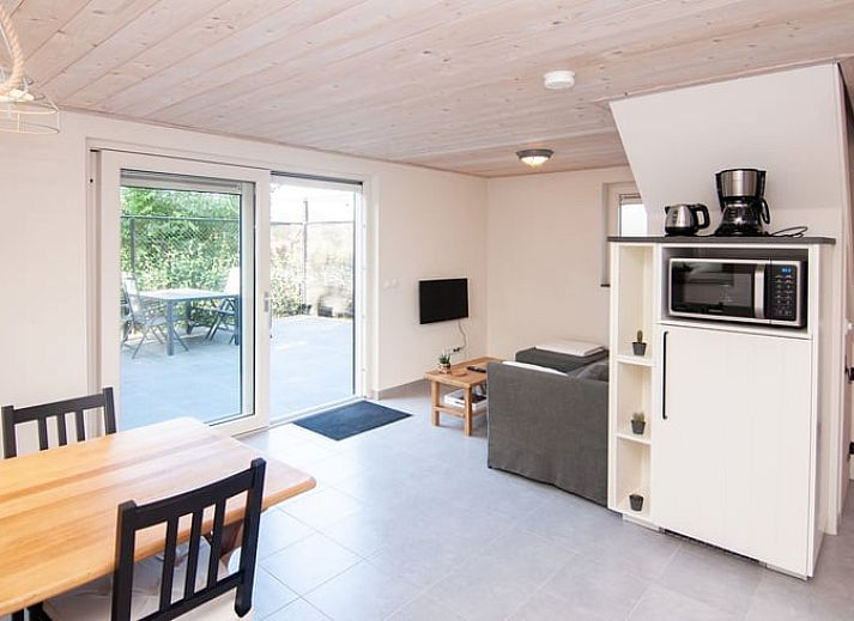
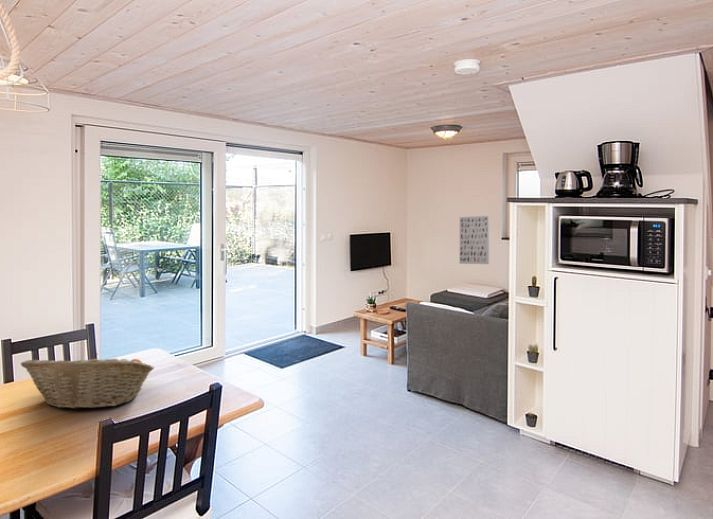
+ wall art (474, 240)
+ fruit basket (90, 375)
